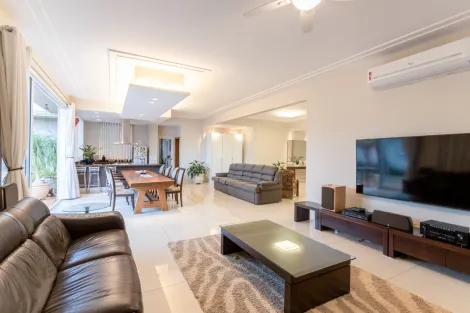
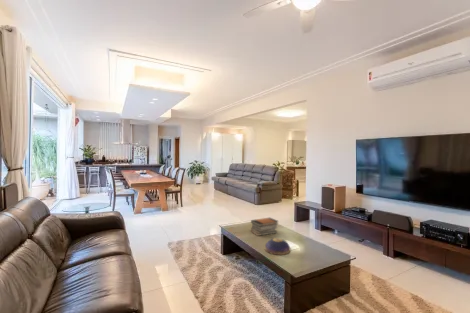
+ book stack (264, 226)
+ decorative bowl (277, 244)
